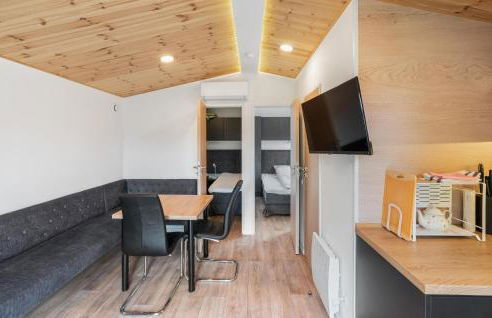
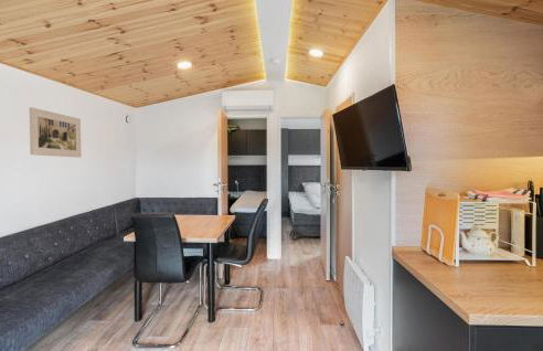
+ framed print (57, 135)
